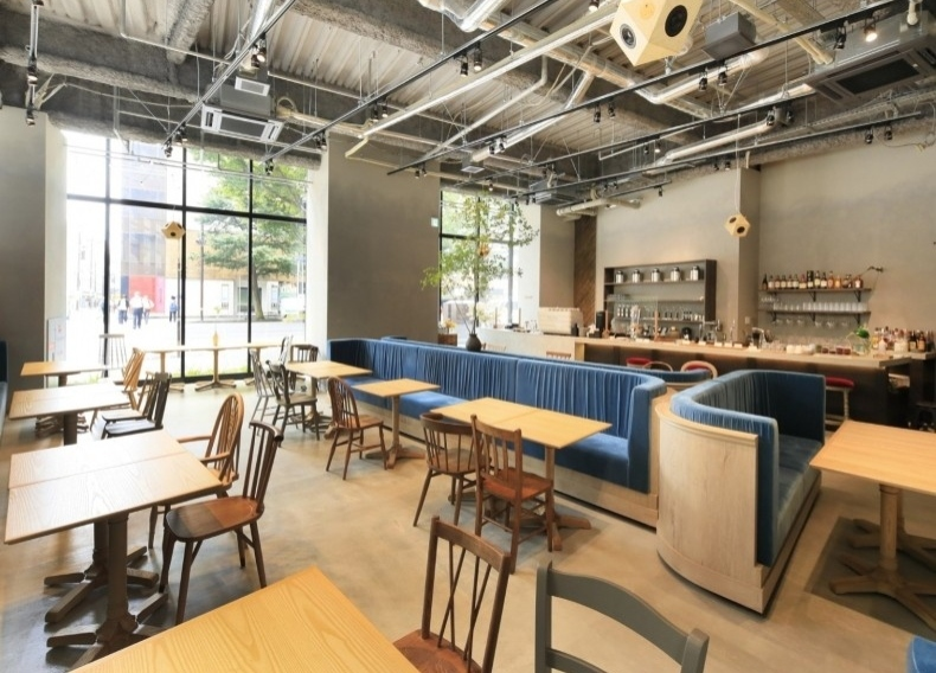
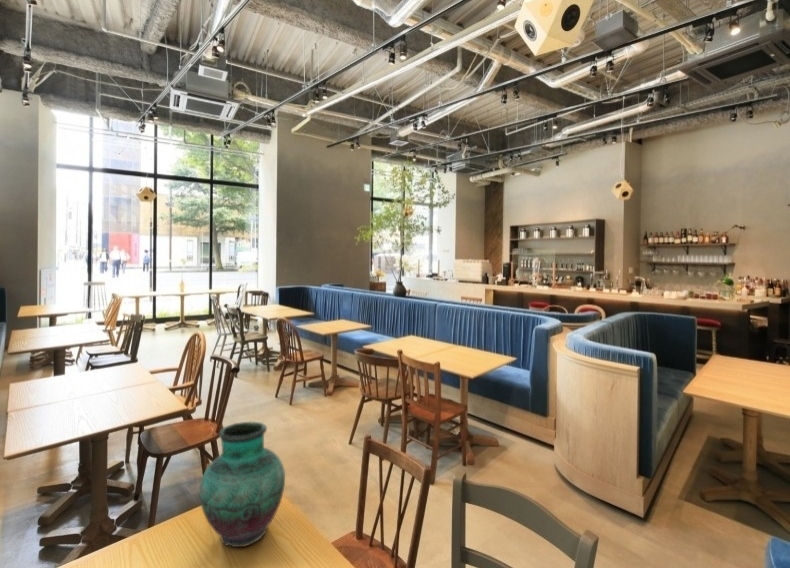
+ vase (243, 481)
